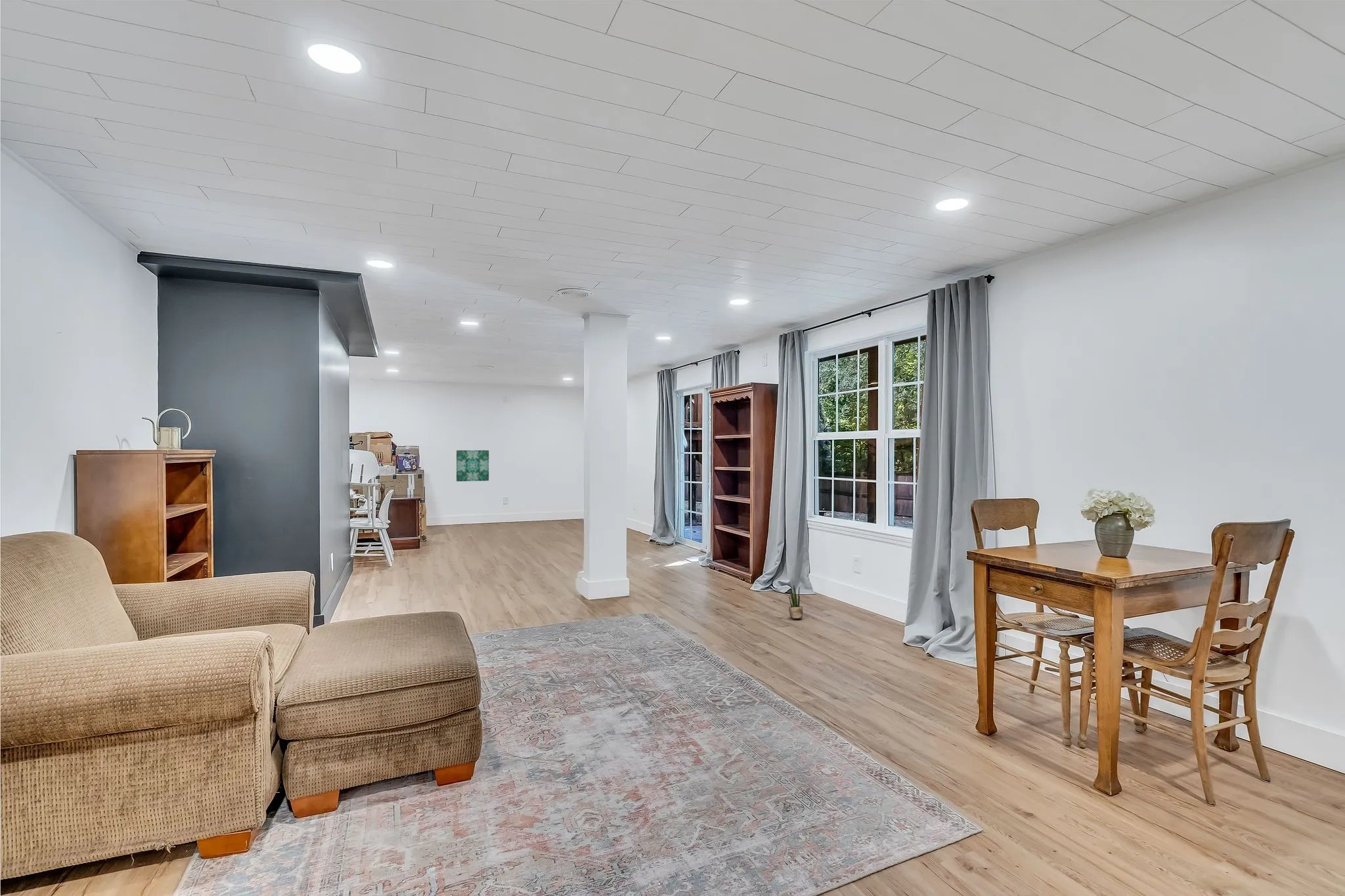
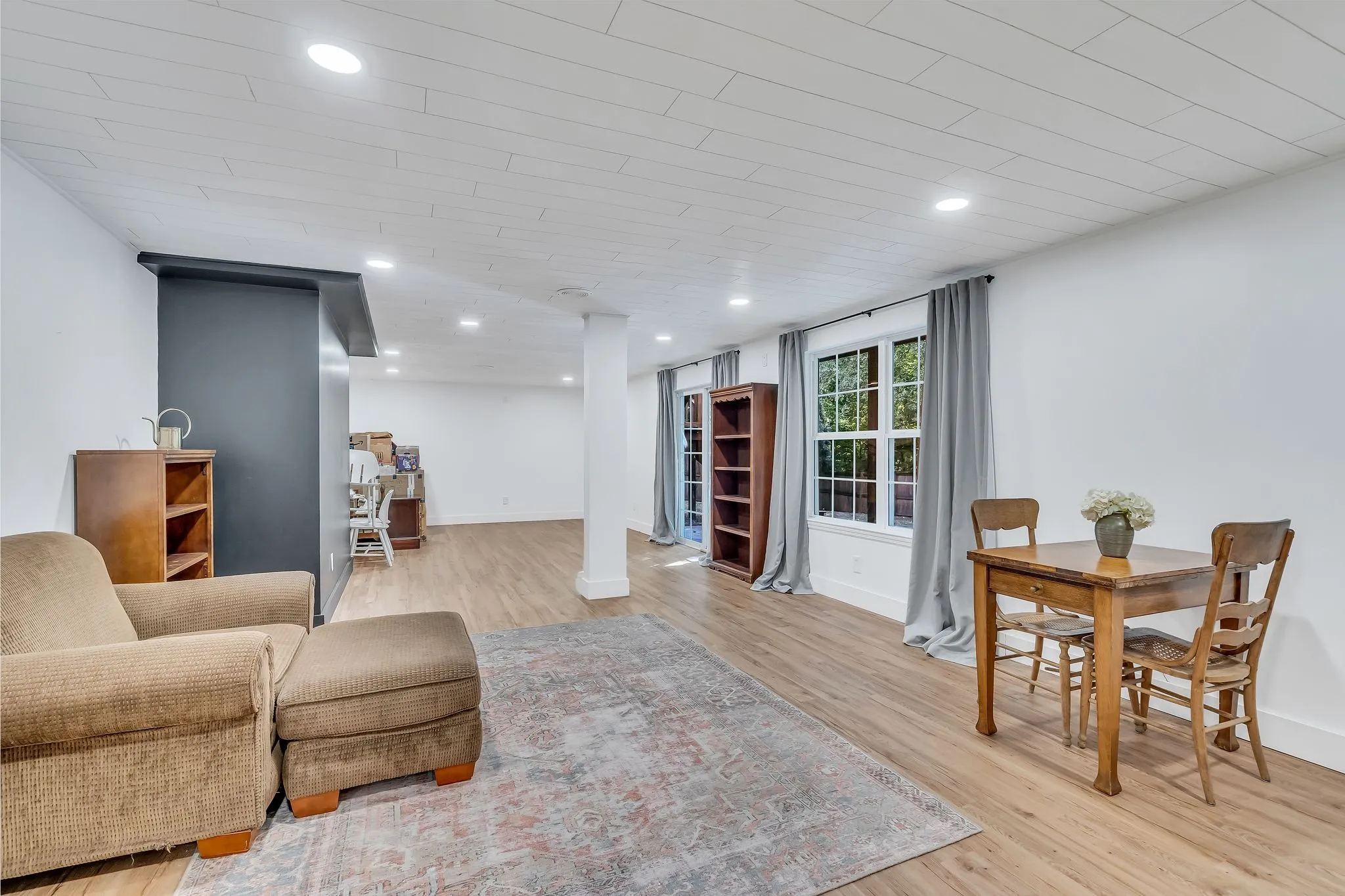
- potted plant (795, 601)
- wall art (472, 465)
